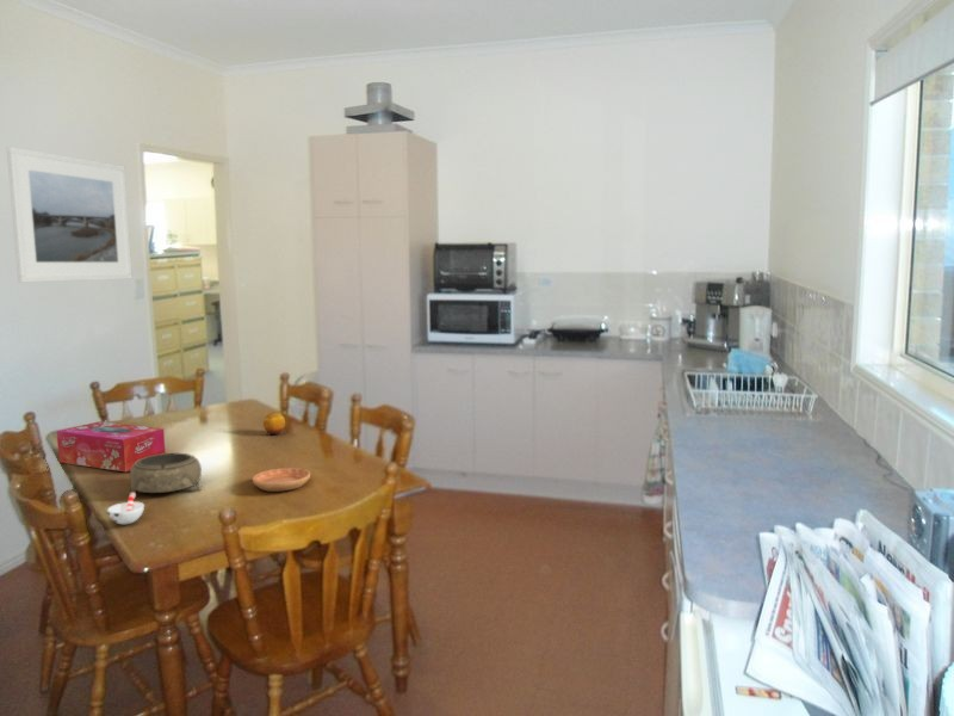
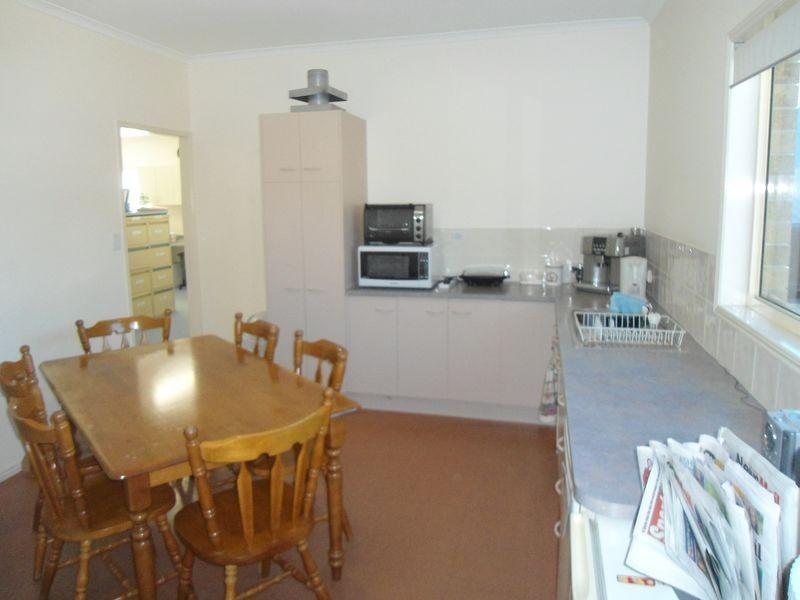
- saucer (281, 480)
- decorative bowl (166, 473)
- fruit (274, 422)
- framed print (75, 220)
- tissue box (111, 445)
- cup (126, 511)
